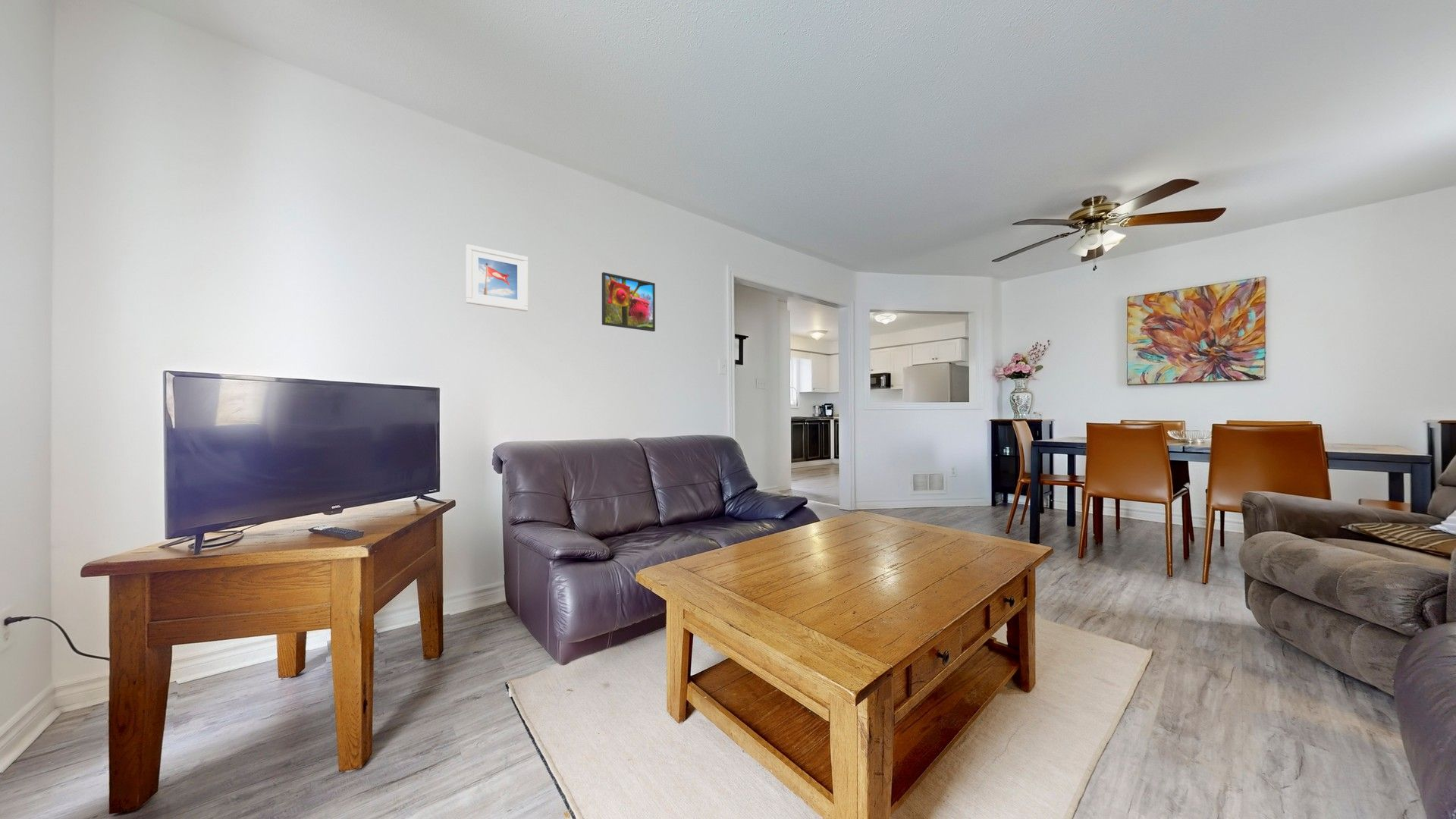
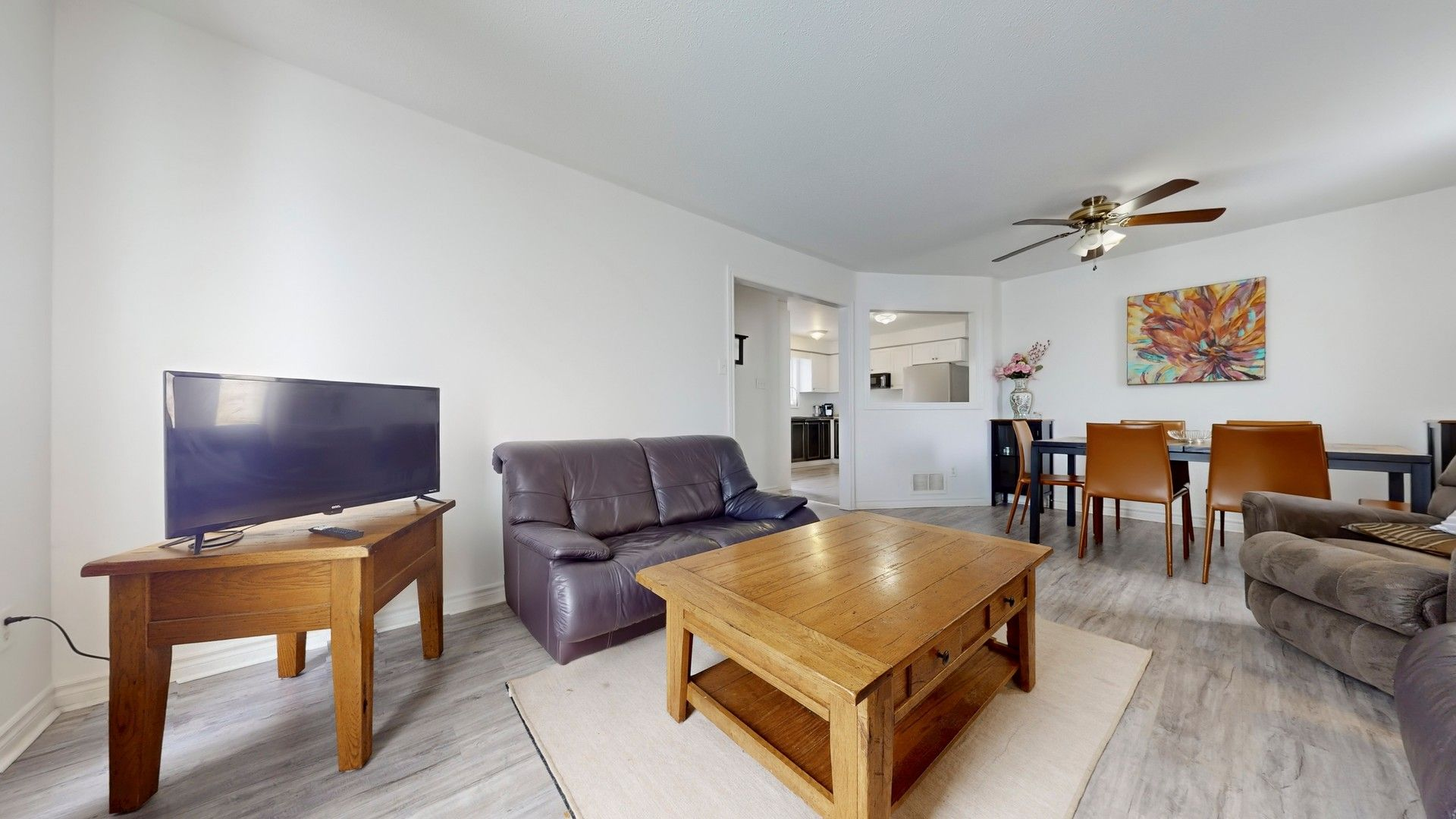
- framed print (497, 279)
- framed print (629, 303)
